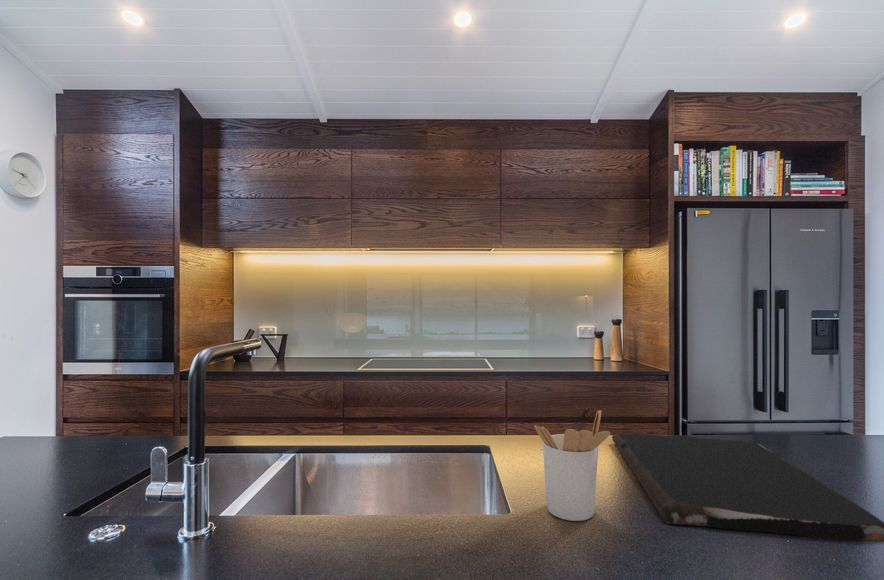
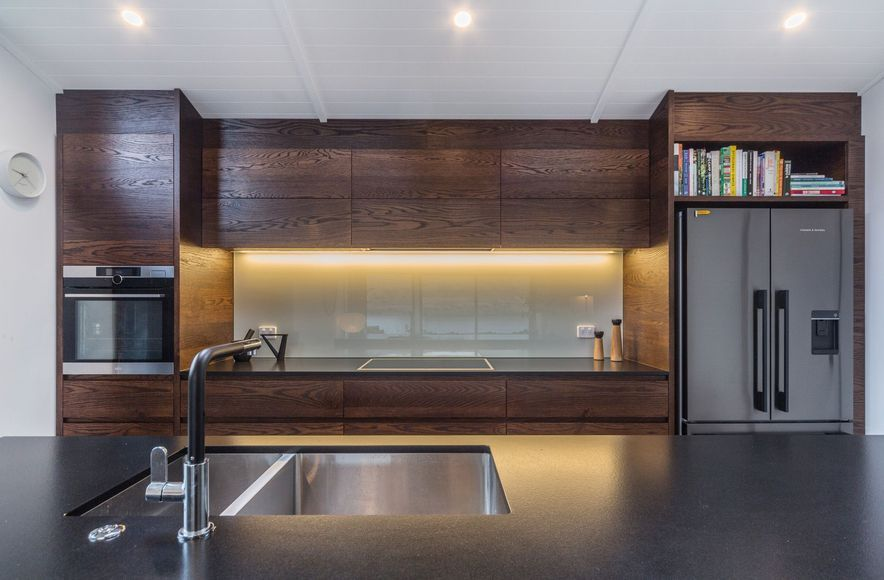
- utensil holder (575, 465)
- cutting board (721, 472)
